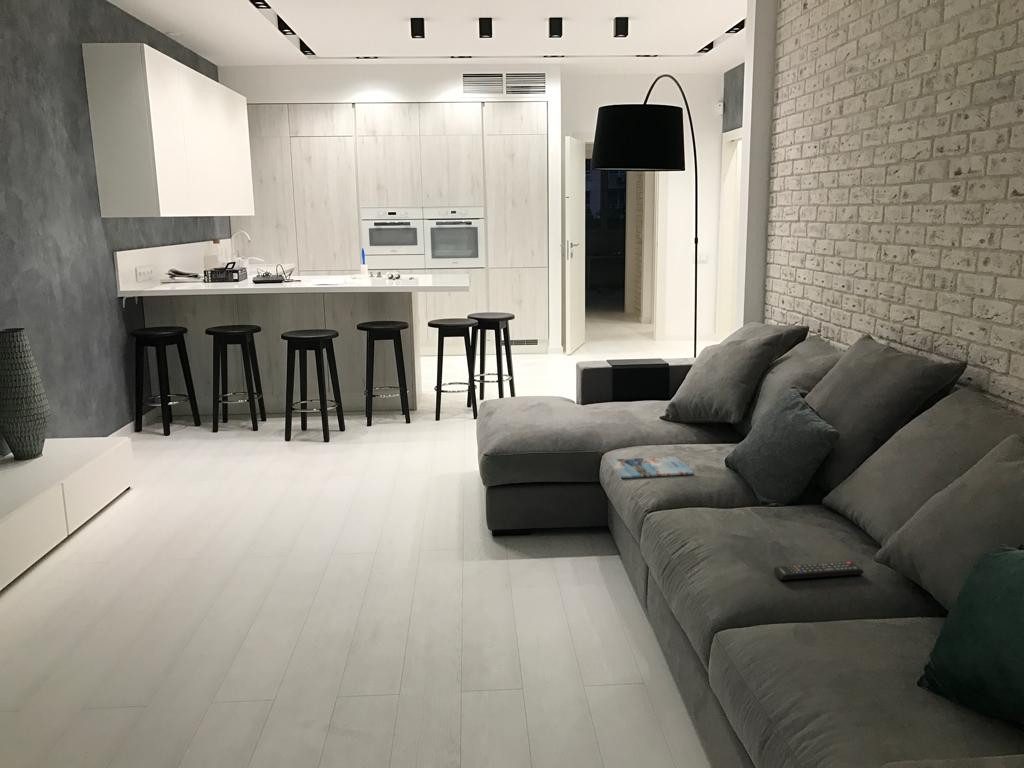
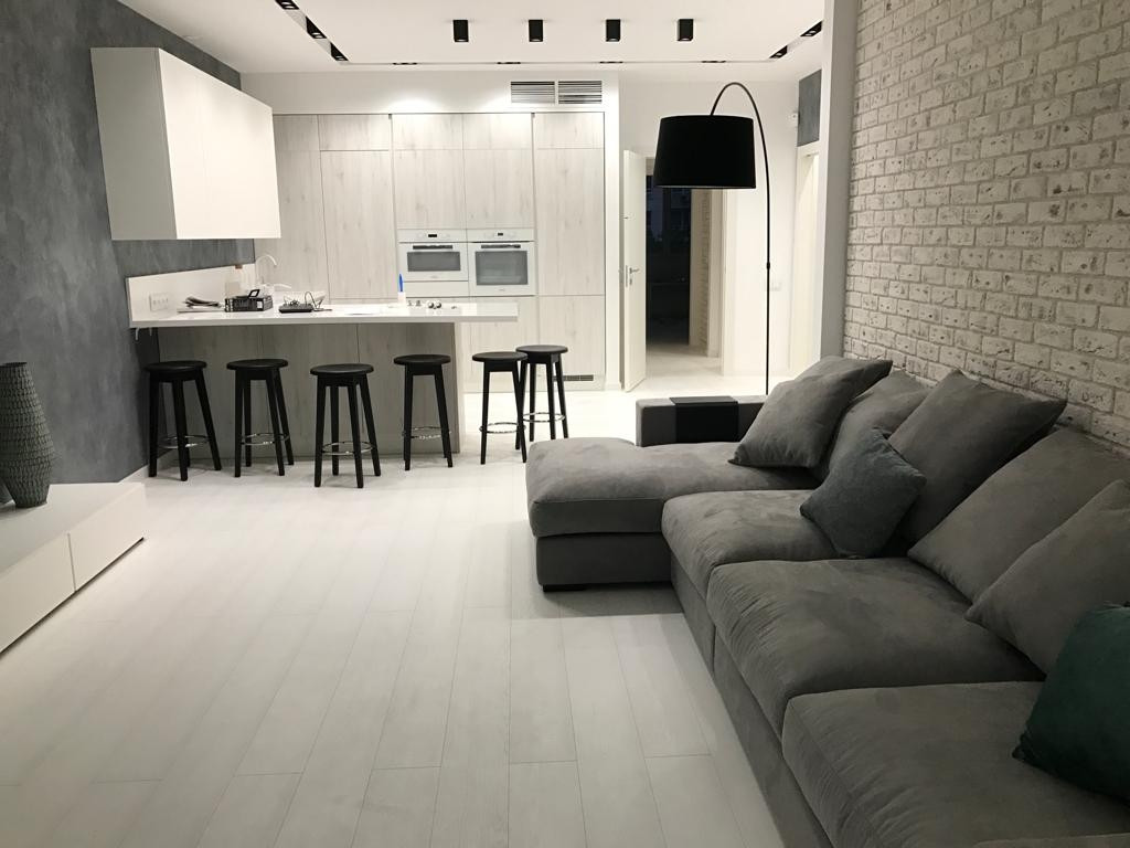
- magazine (649, 466)
- remote control (818, 571)
